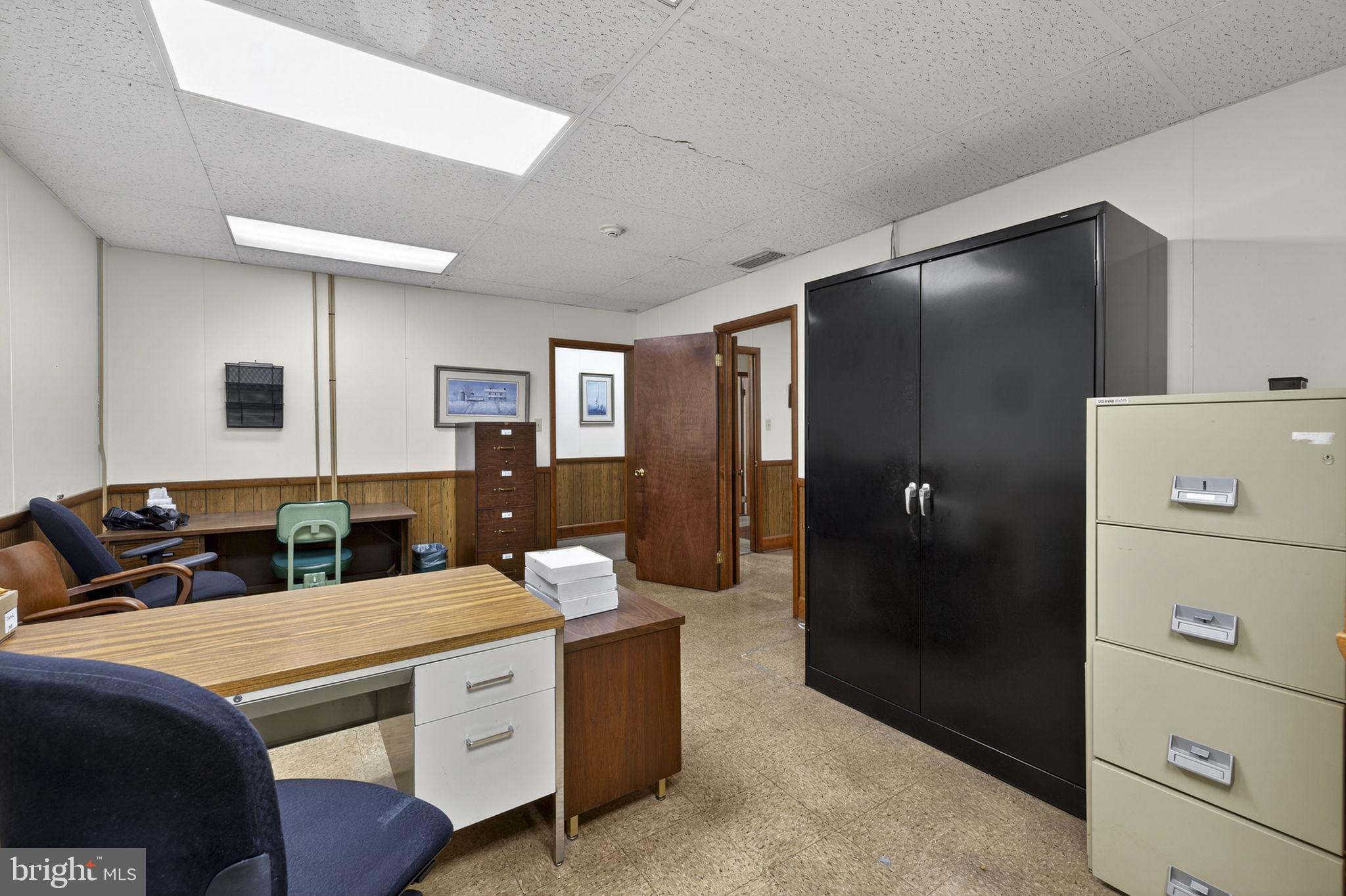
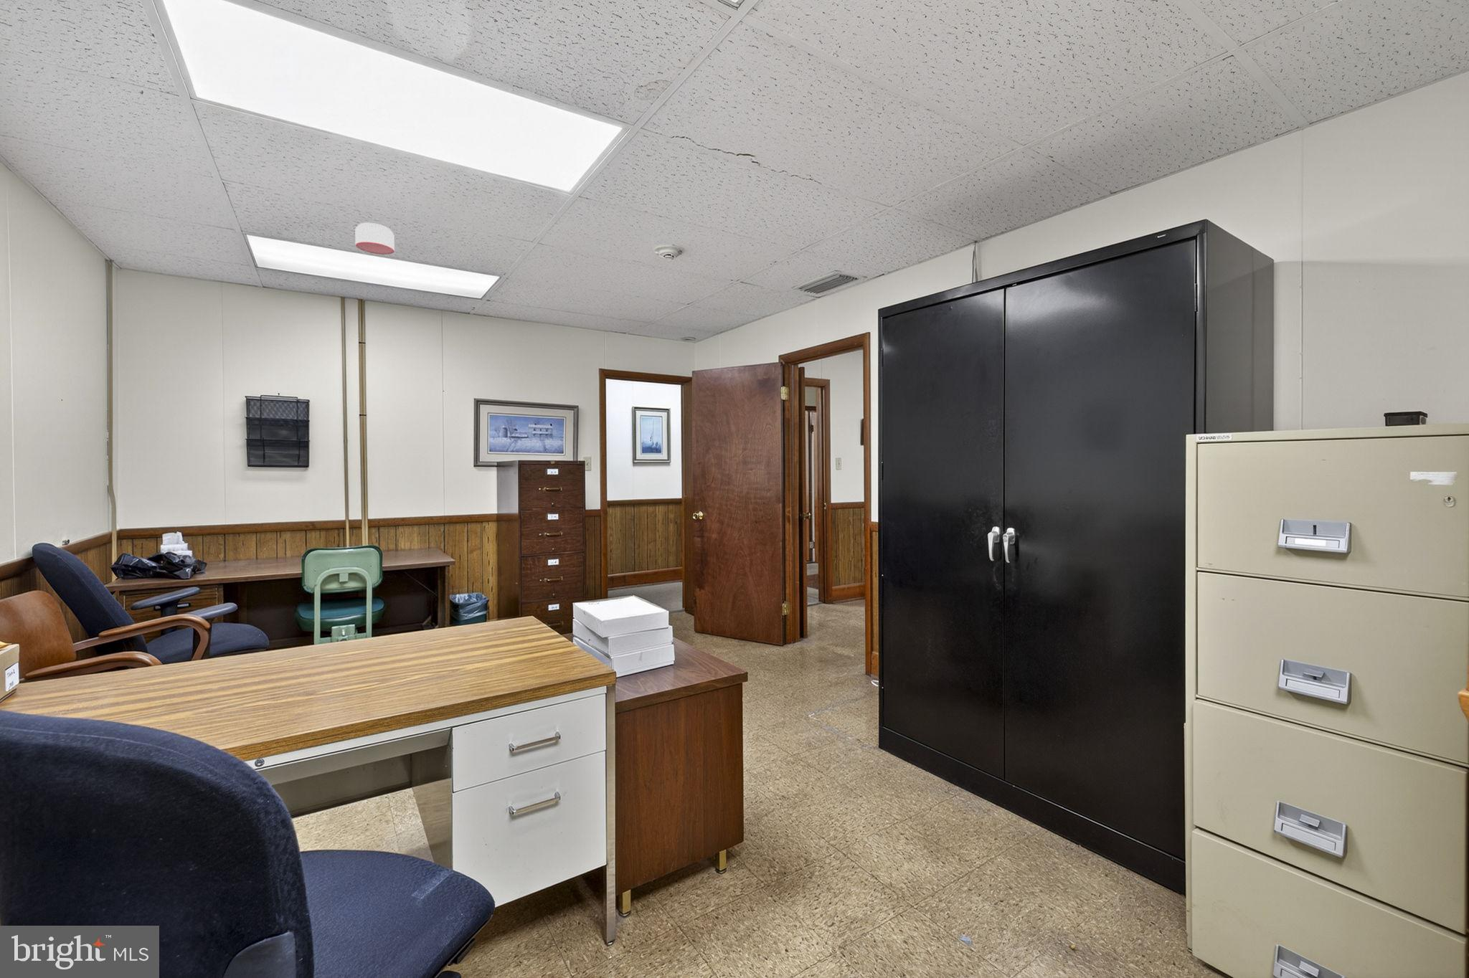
+ smoke detector (374, 238)
